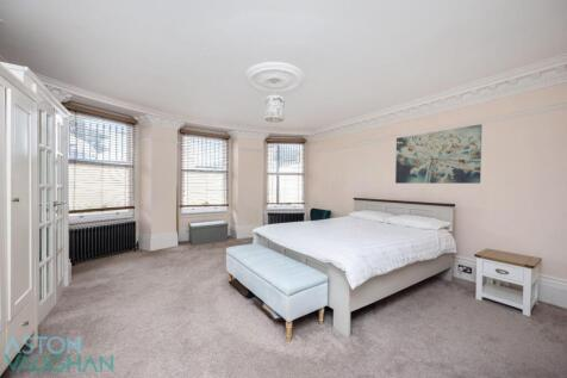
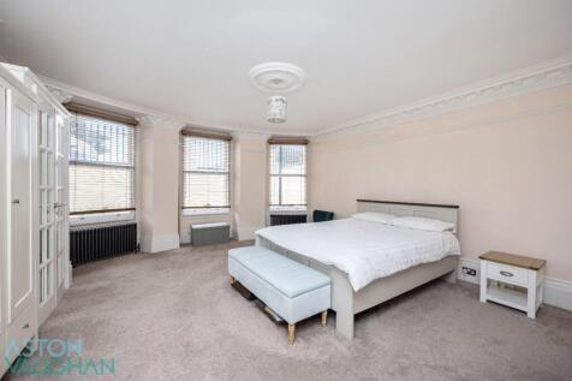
- wall art (432, 157)
